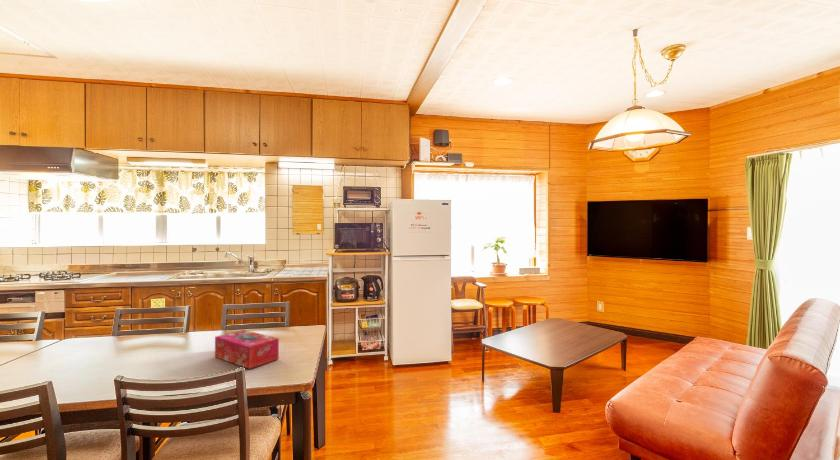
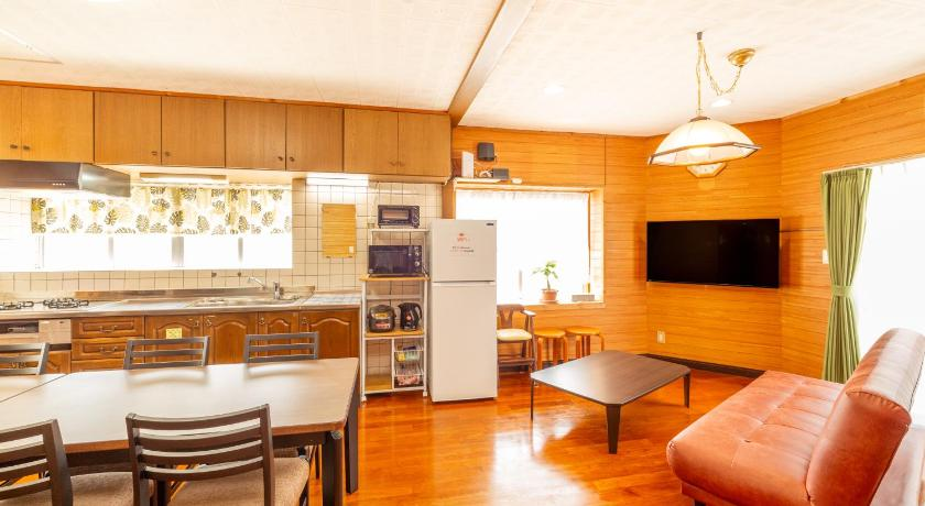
- tissue box (246, 347)
